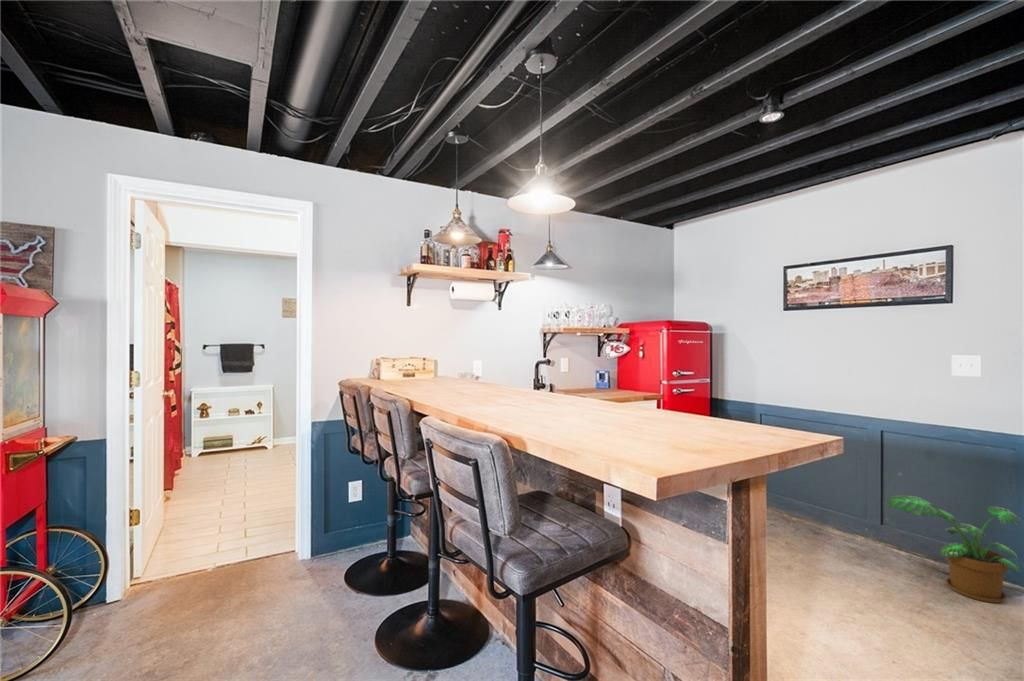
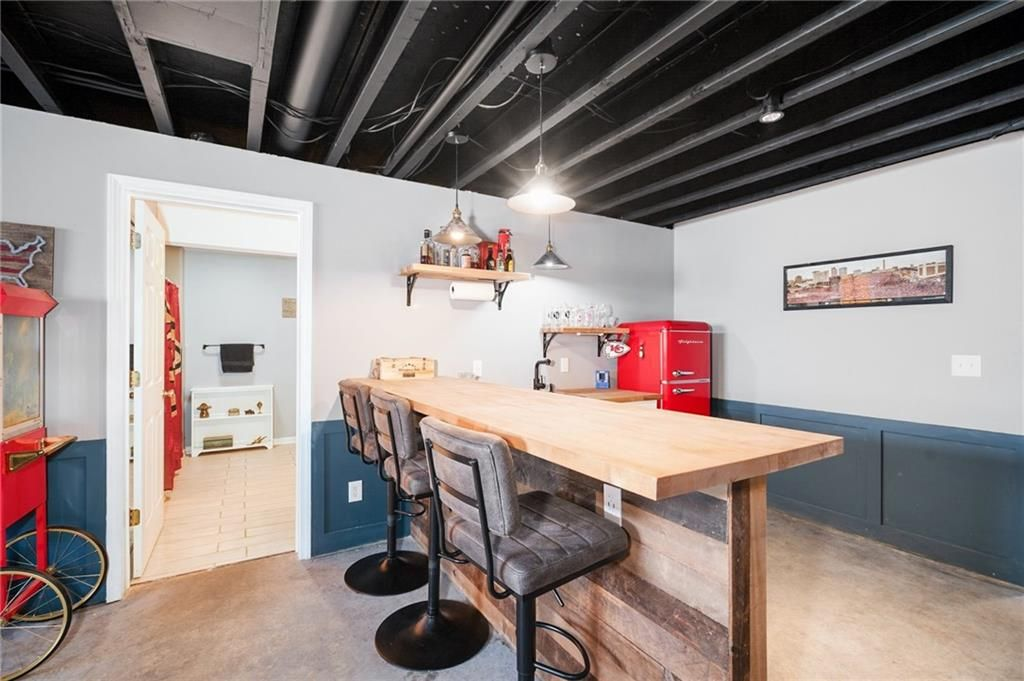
- potted plant (957, 543)
